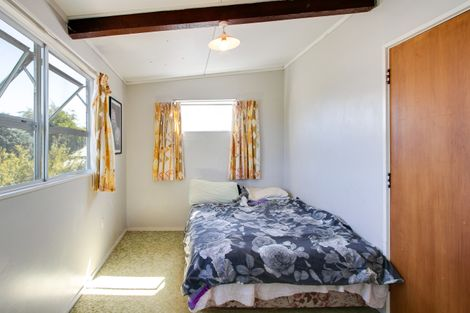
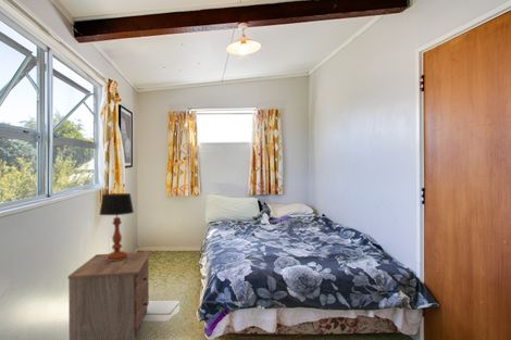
+ table lamp (116, 226)
+ nightstand (115, 295)
